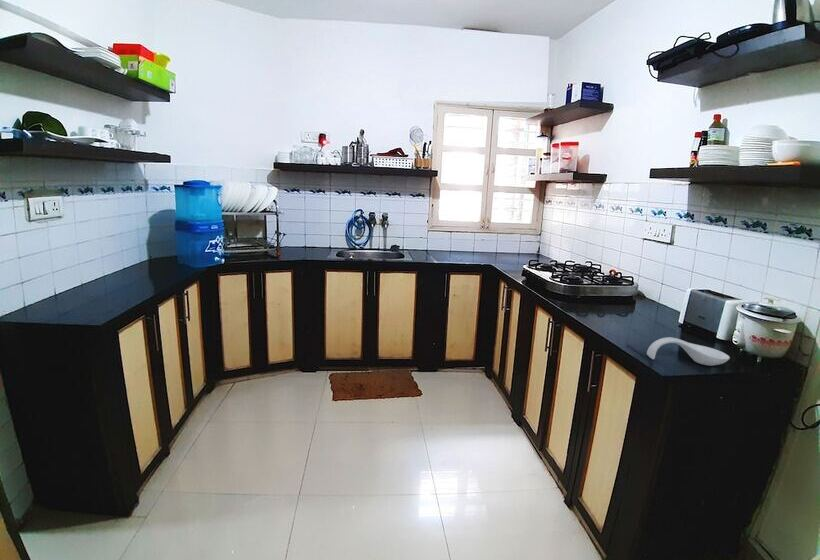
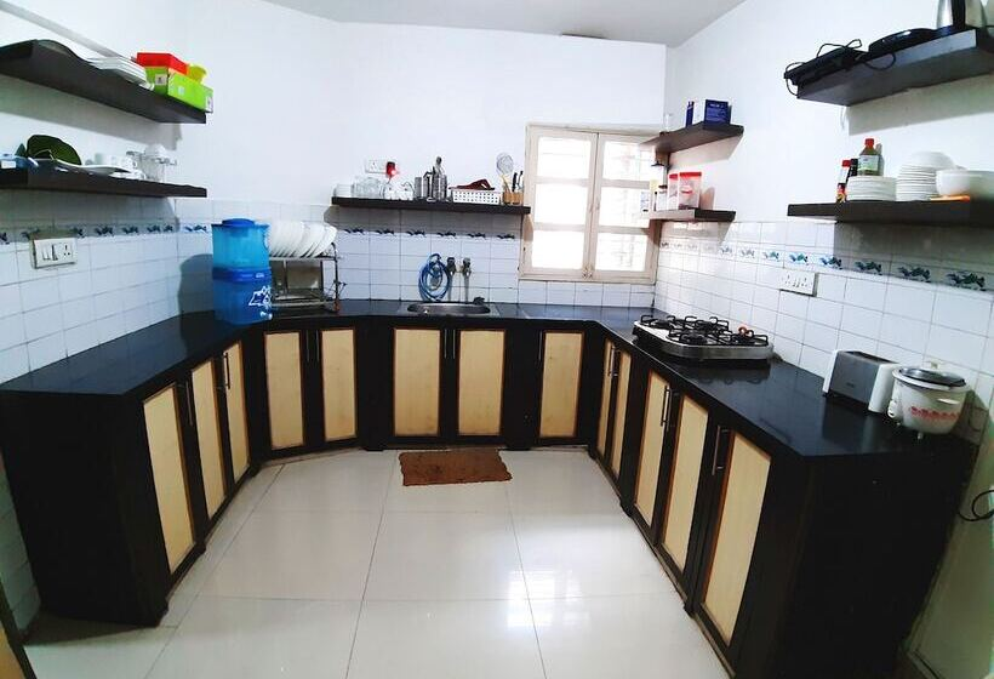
- spoon rest (688, 350)
